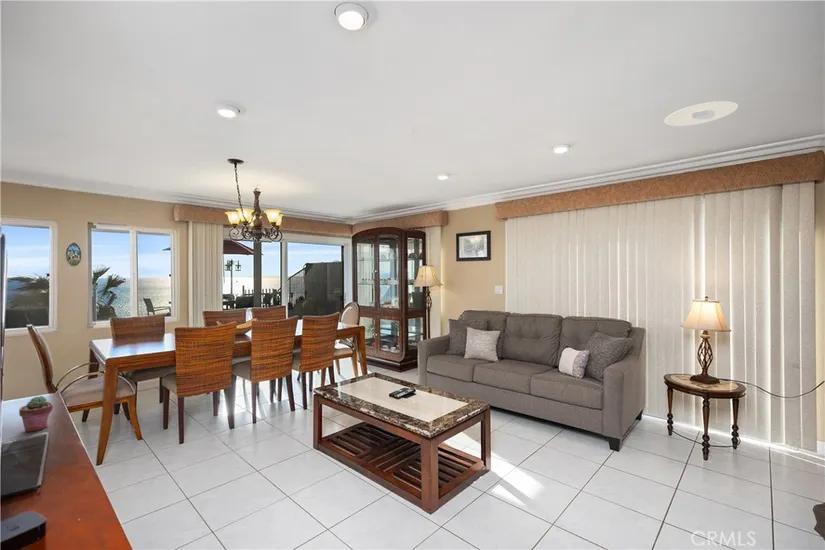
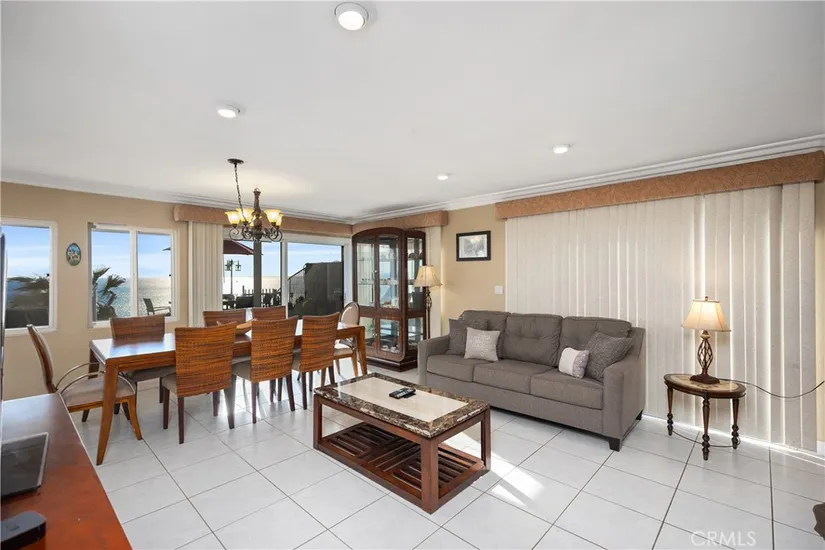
- recessed light (699, 111)
- potted succulent (36, 412)
